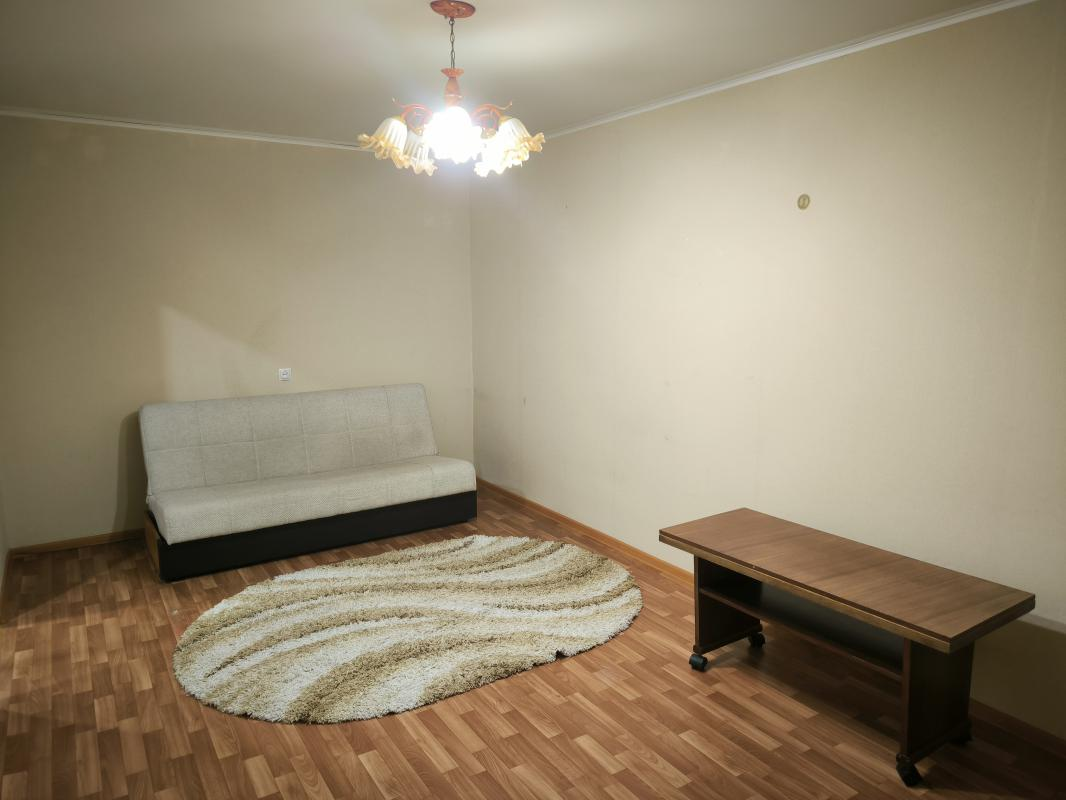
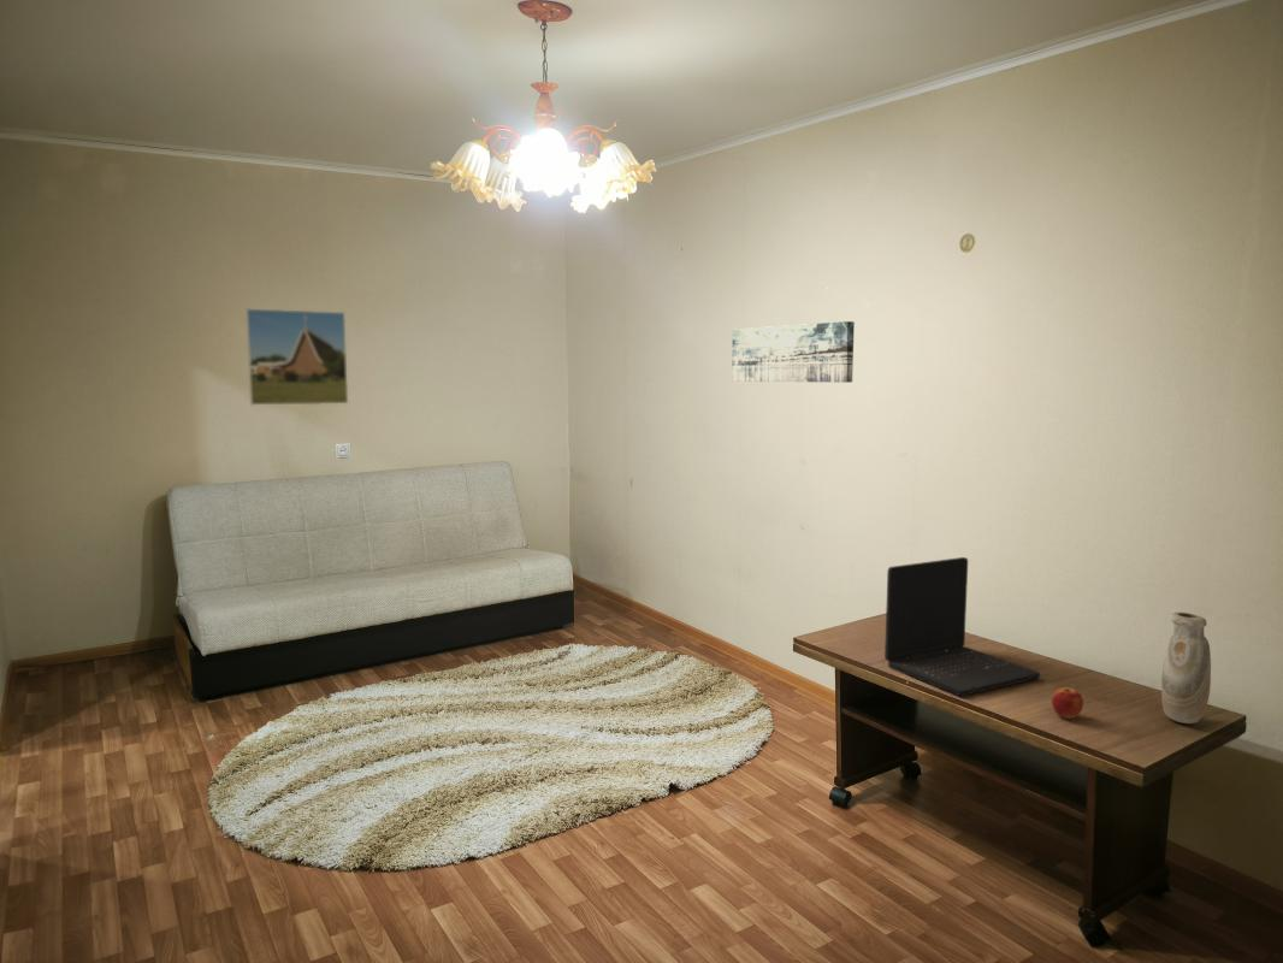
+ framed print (297, 358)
+ apple (1068, 703)
+ laptop (963, 621)
+ vase (1186, 668)
+ wall art (787, 354)
